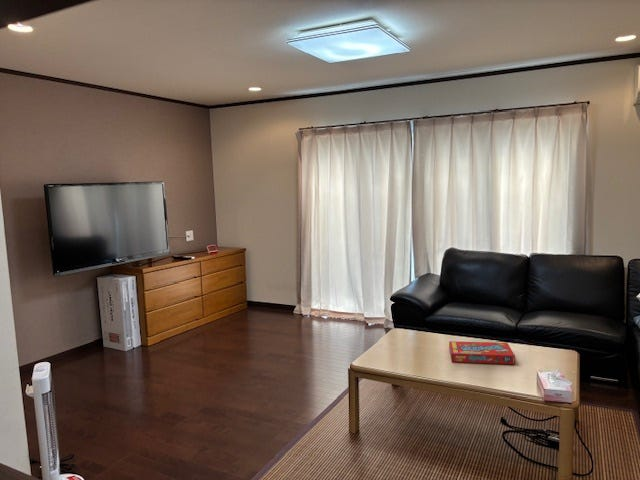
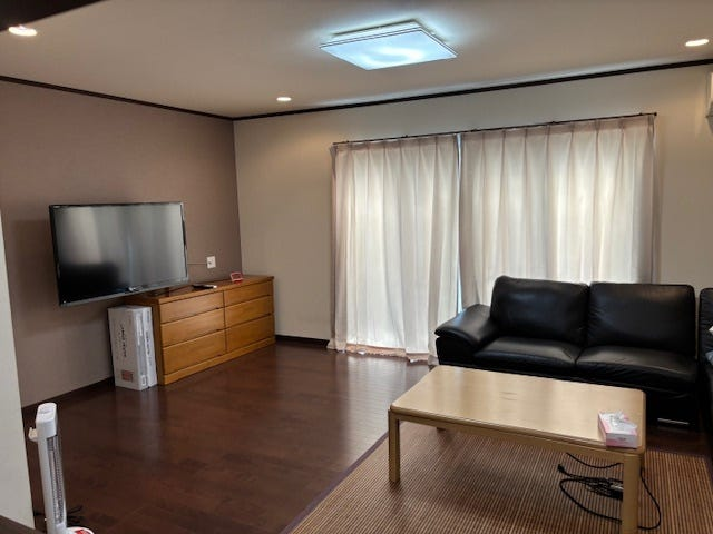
- snack box (480, 352)
